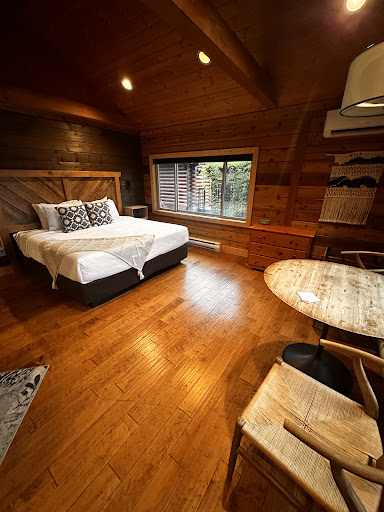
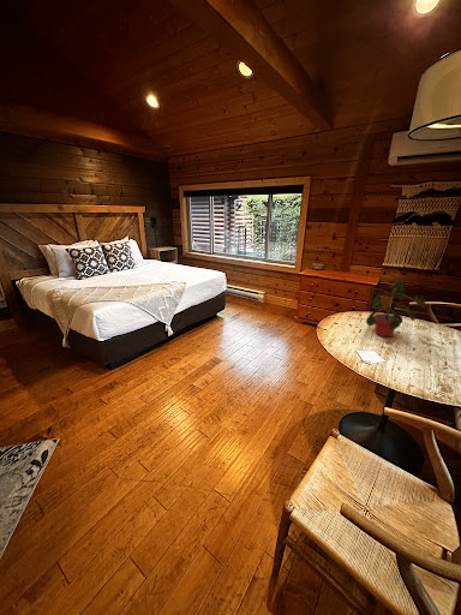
+ potted plant (390, 308)
